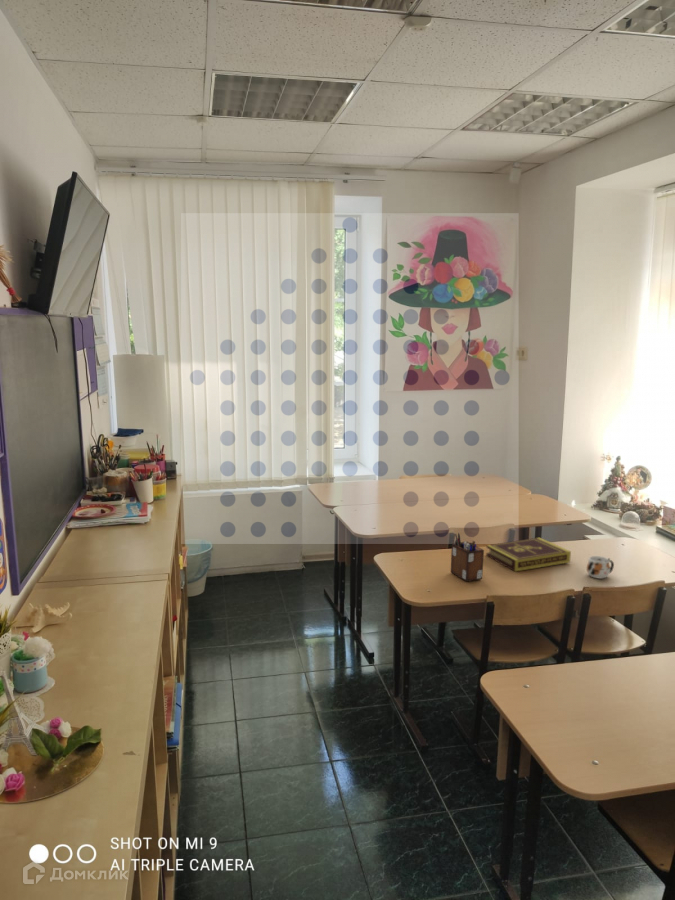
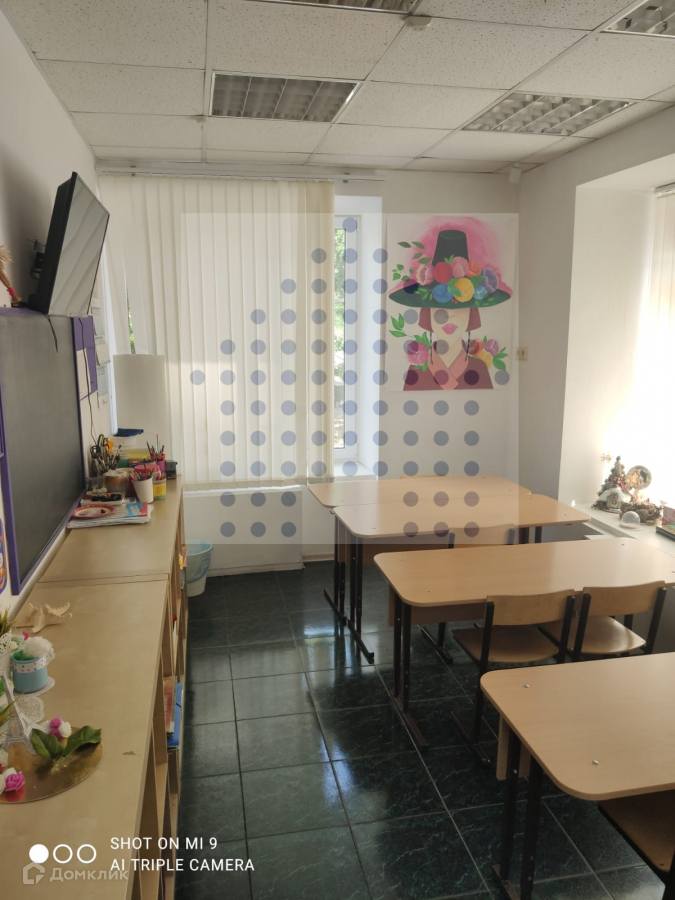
- book (527, 553)
- desk organizer (467, 555)
- mug (601, 565)
